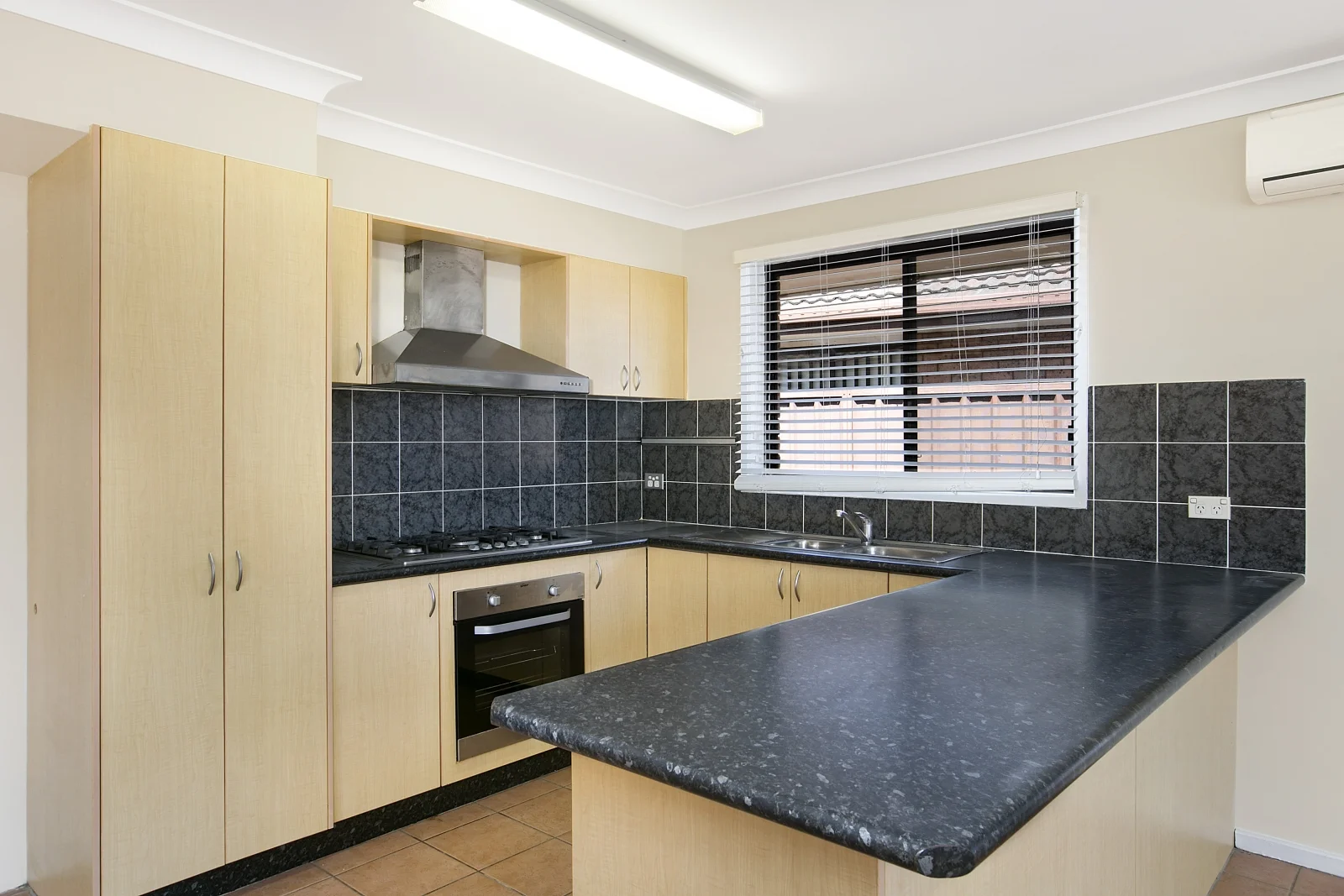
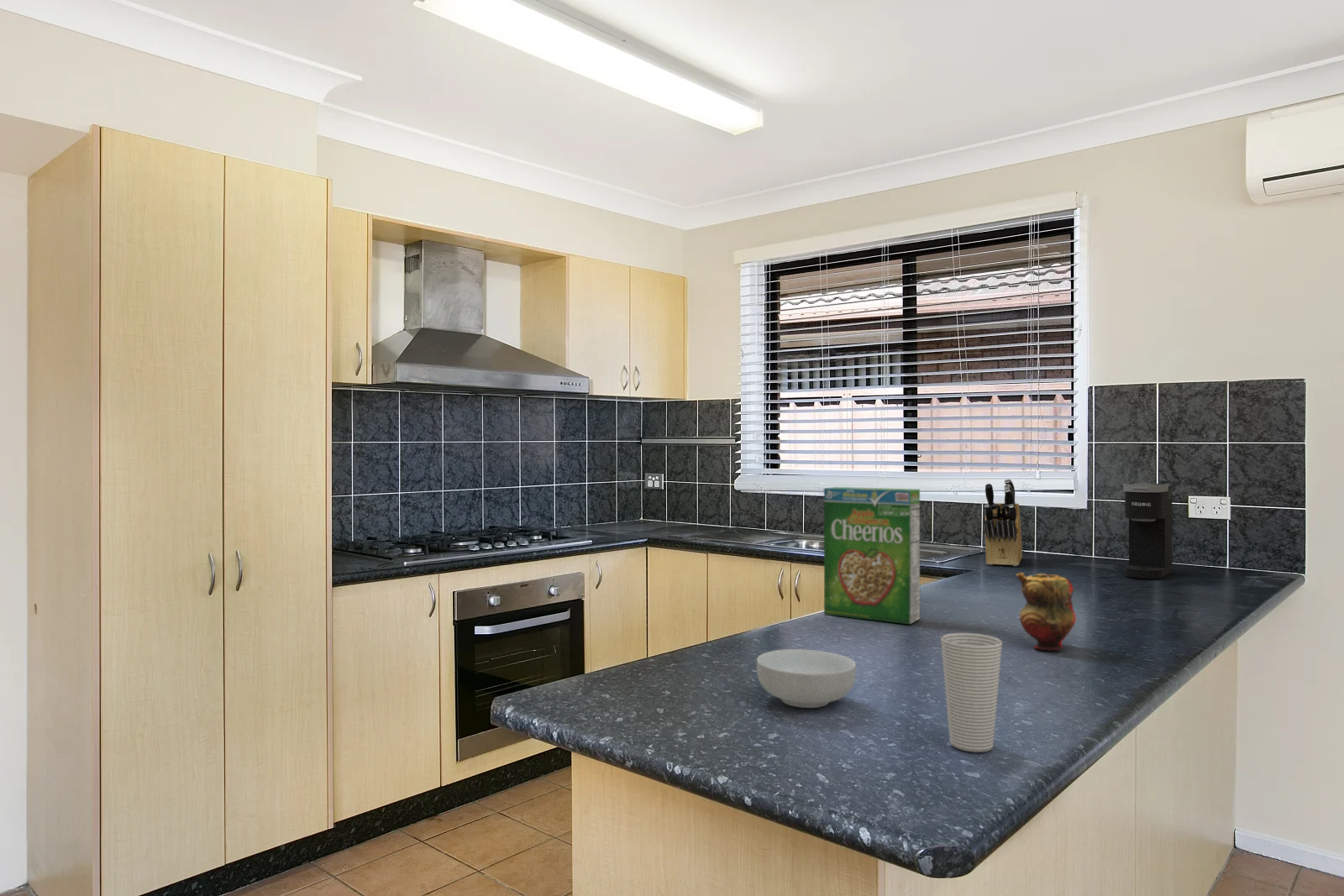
+ cereal bowl (806, 680)
+ cup (971, 692)
+ knife block (1003, 520)
+ cereal box (871, 553)
+ coffee maker (1148, 528)
+ teapot (1048, 605)
